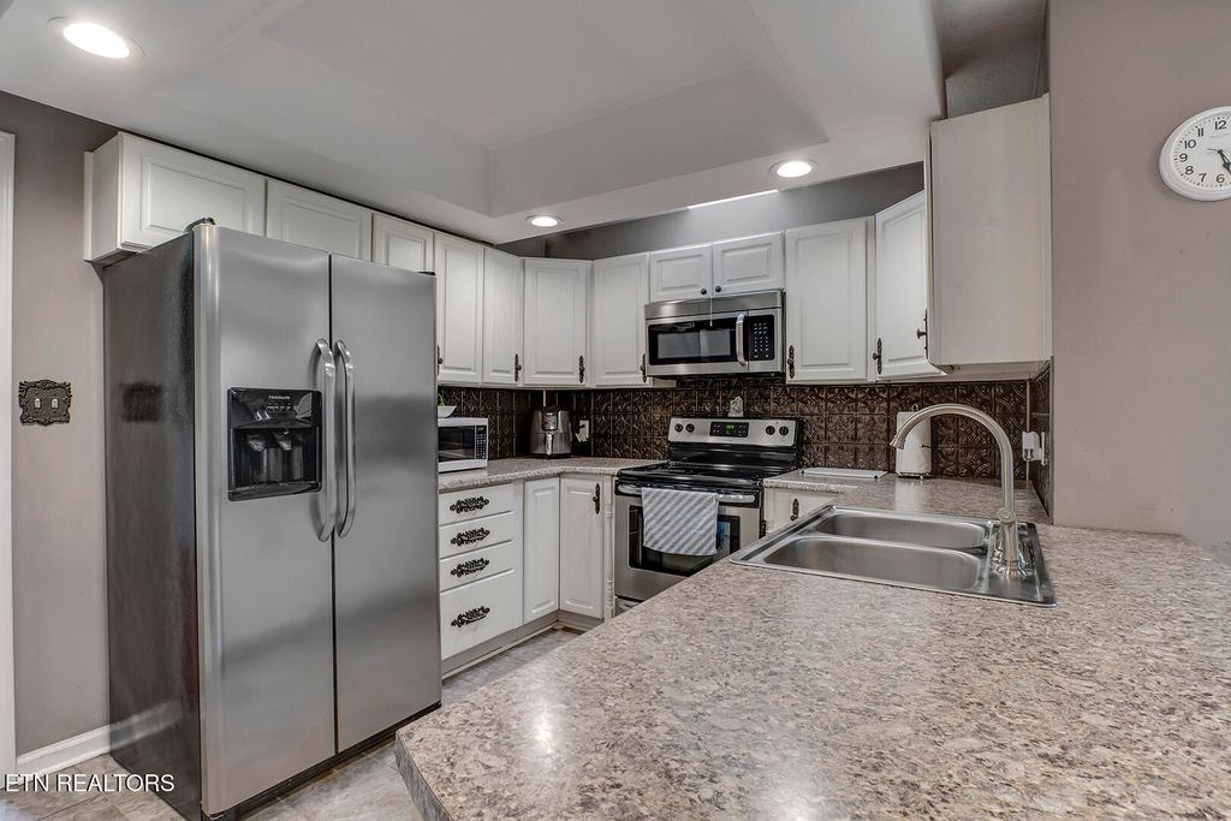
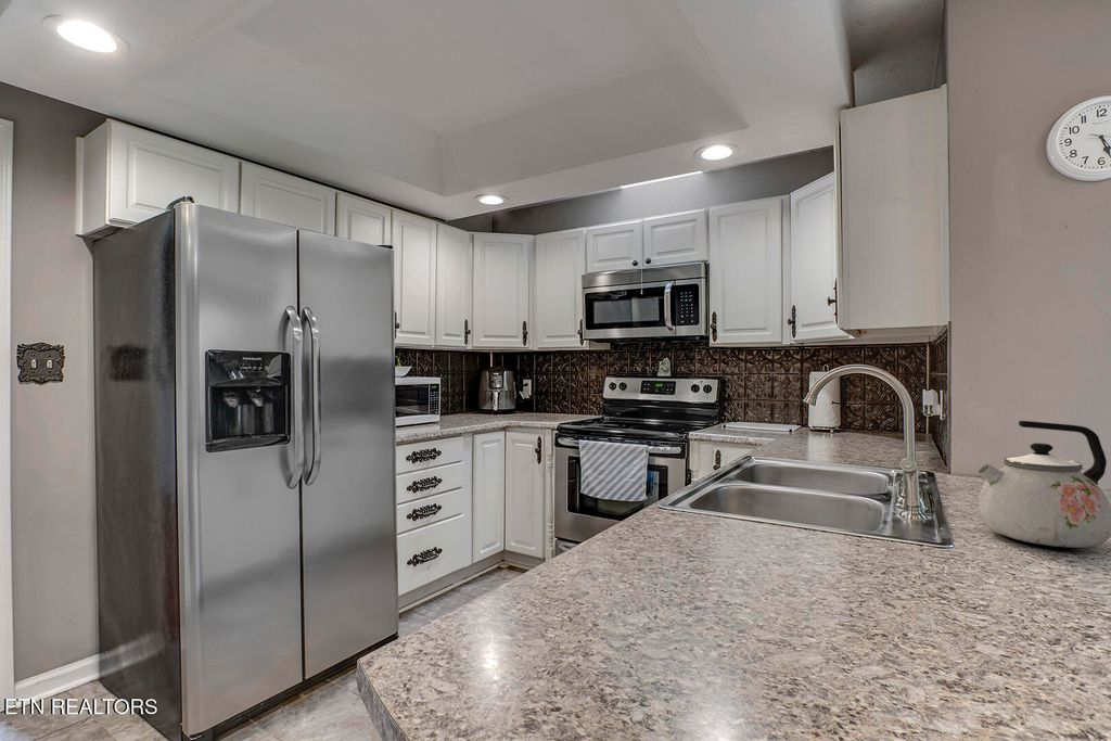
+ kettle (1040, 480)
